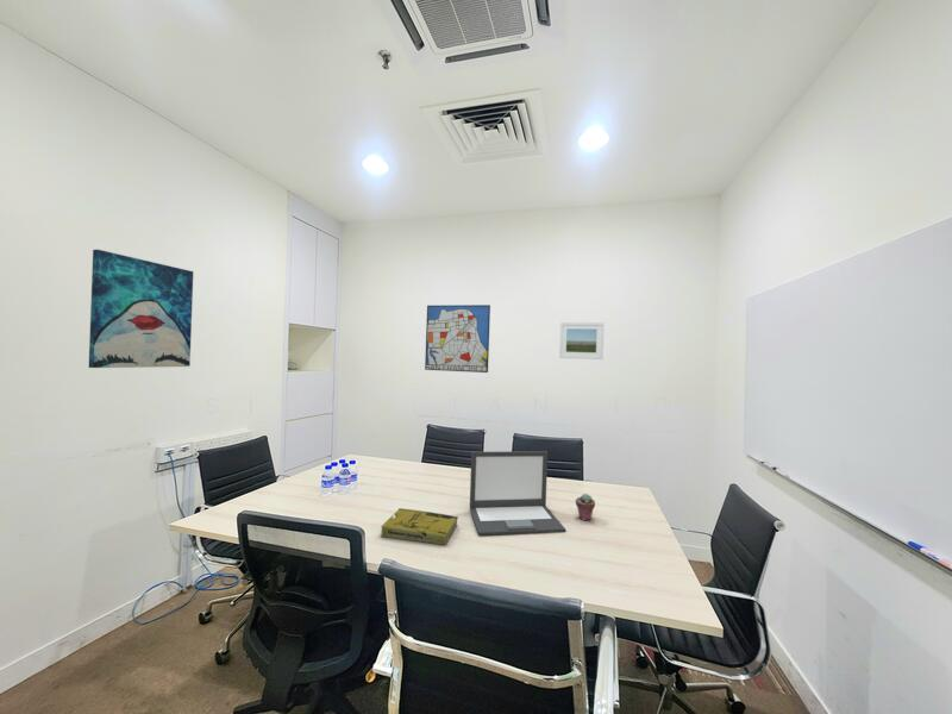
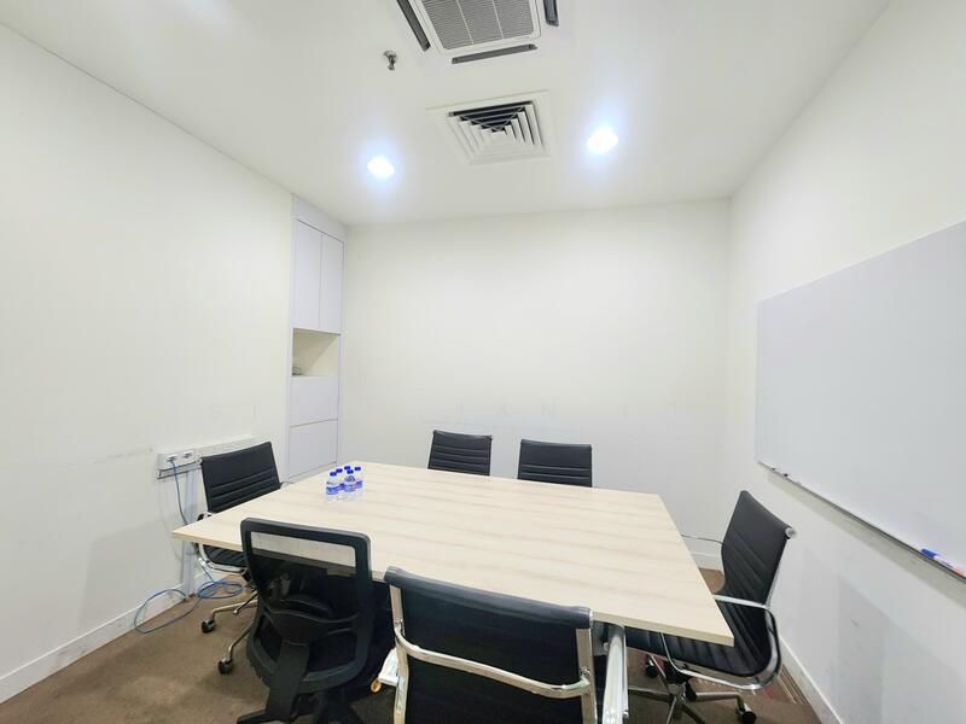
- wall art (456, 338)
- book (420, 525)
- laptop (515, 489)
- potted succulent (584, 505)
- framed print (581, 340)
- wall art (146, 314)
